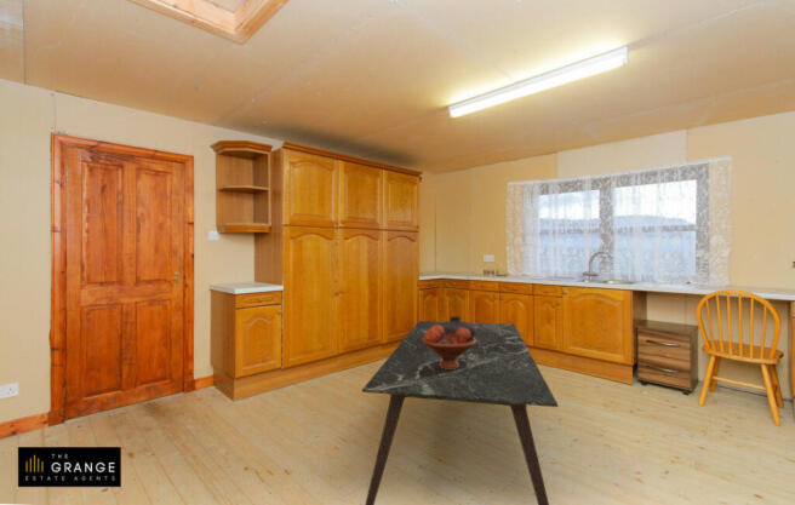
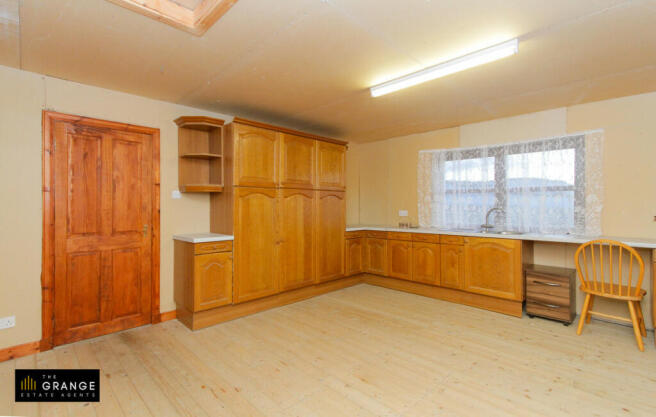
- vase (454, 327)
- fruit bowl (448, 346)
- dining table (462, 389)
